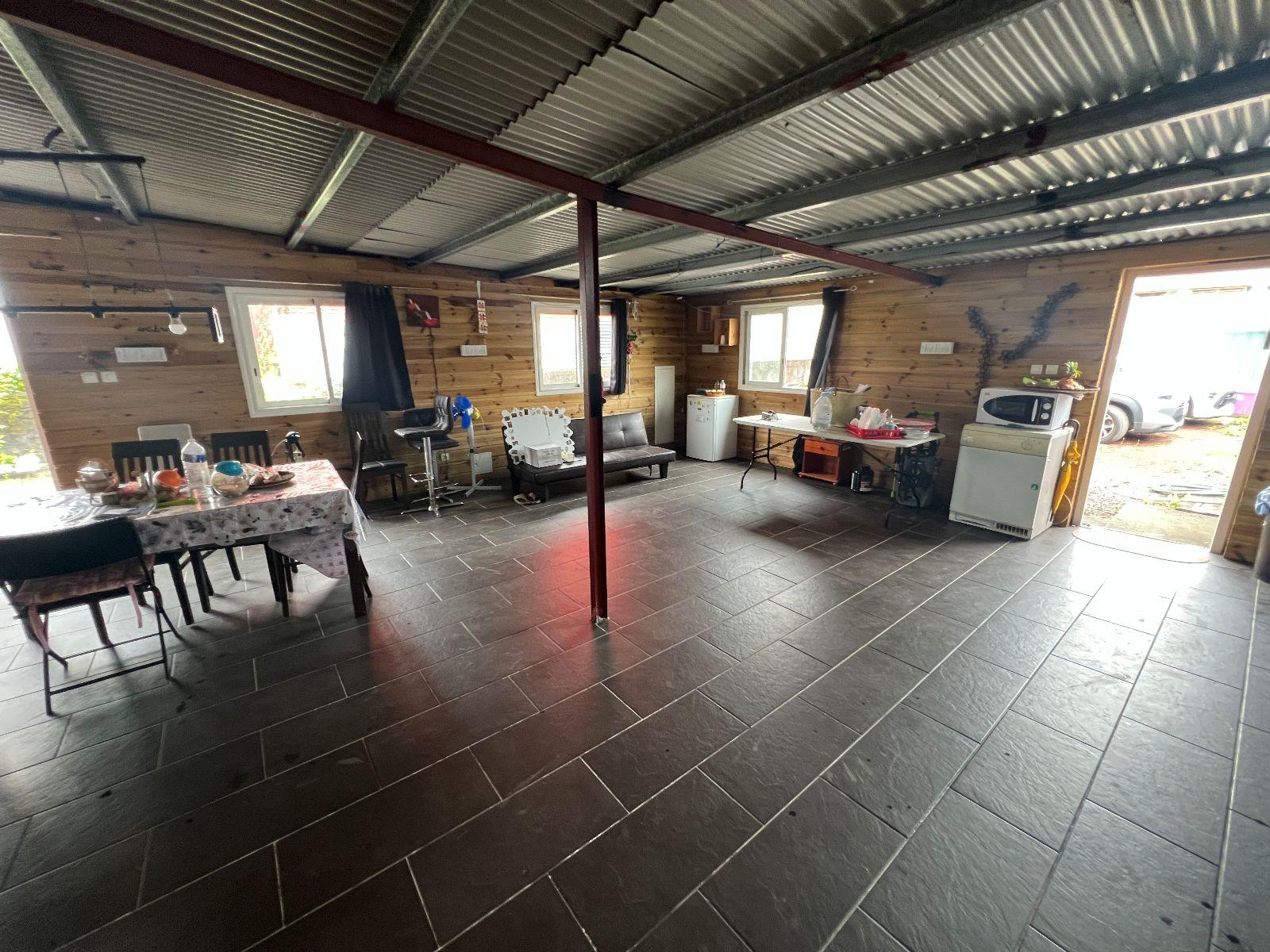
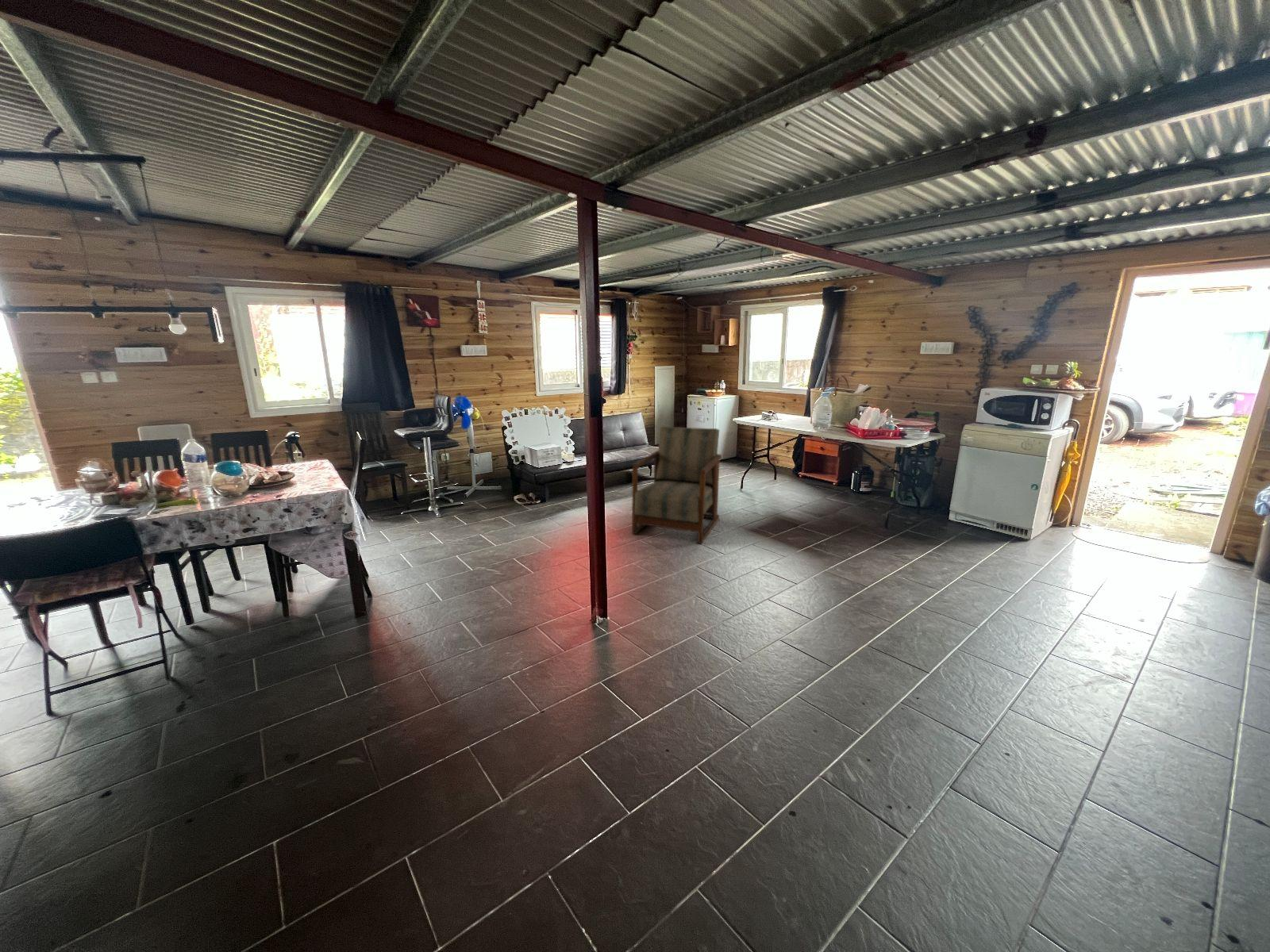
+ armchair (678, 480)
